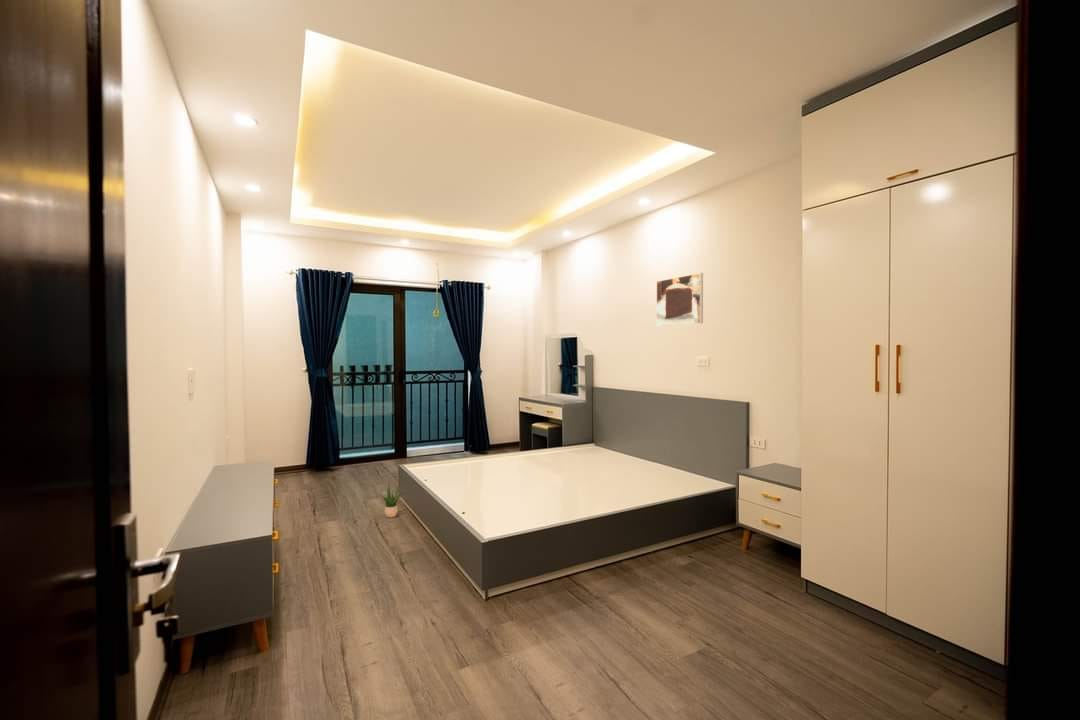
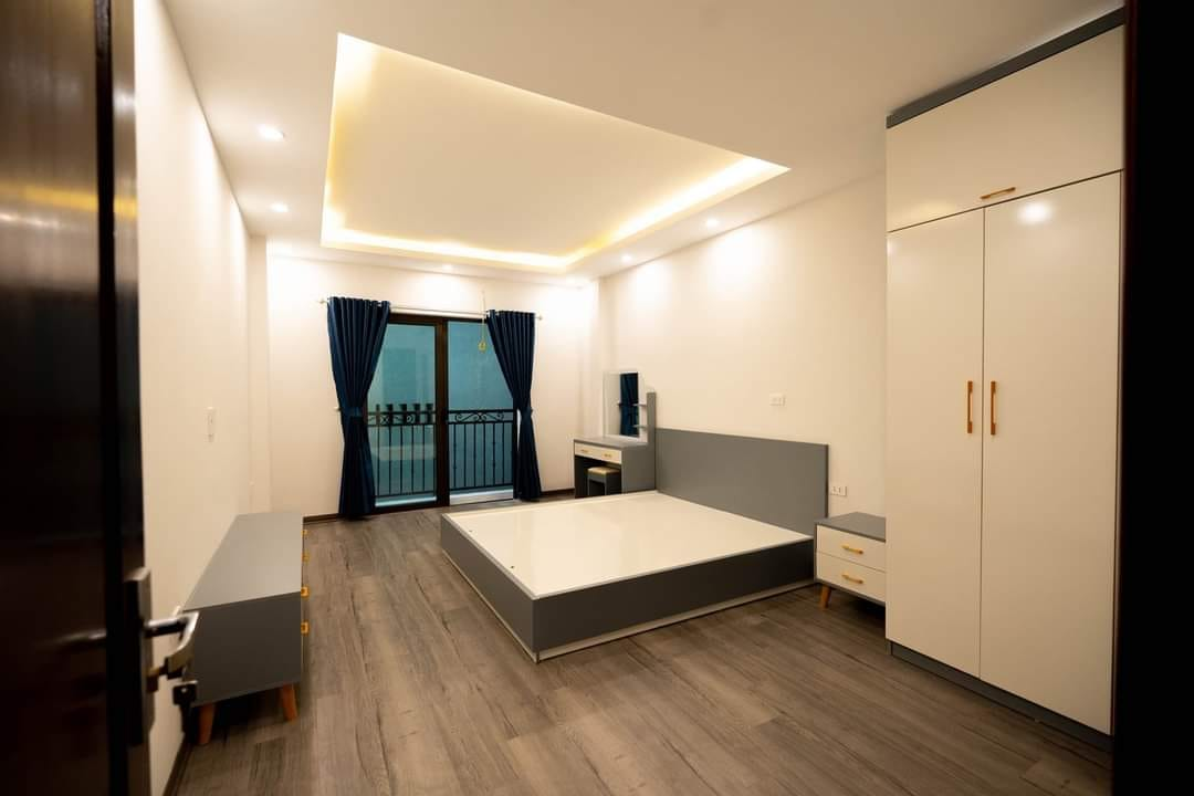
- potted plant (391, 499)
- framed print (678, 301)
